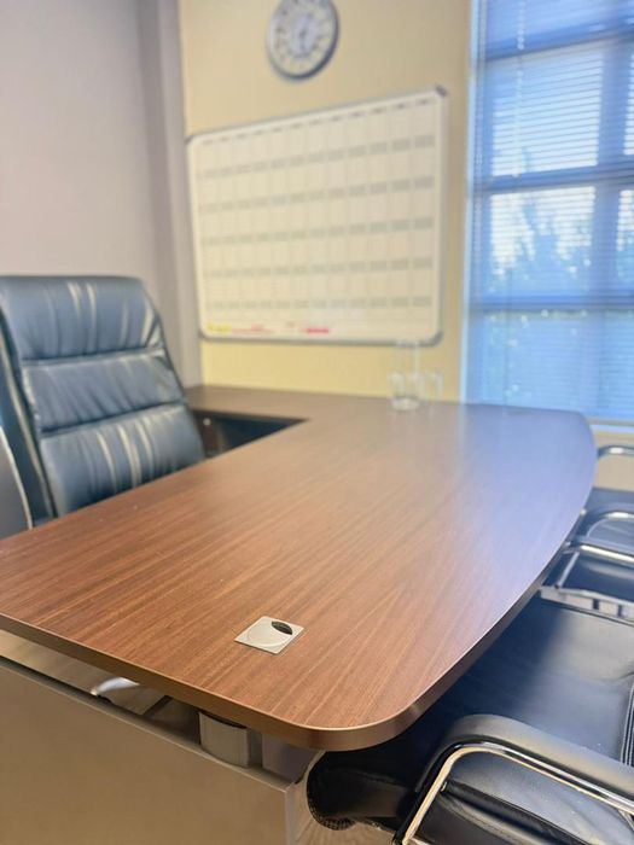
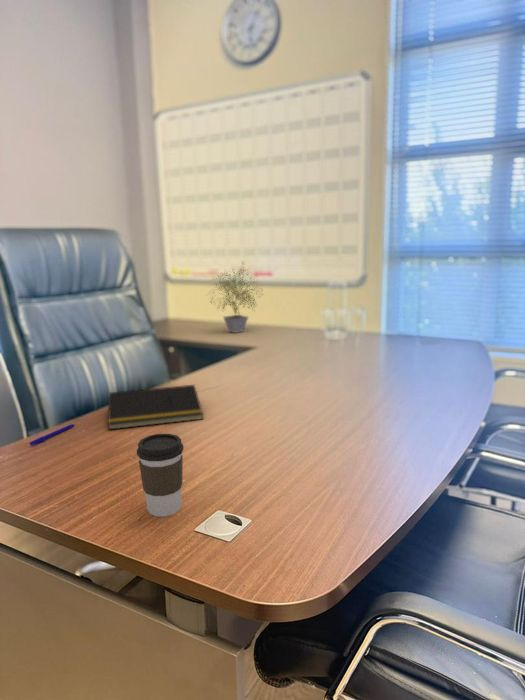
+ coffee cup (162, 475)
+ pen (54, 433)
+ potted plant (235, 296)
+ notepad (154, 405)
